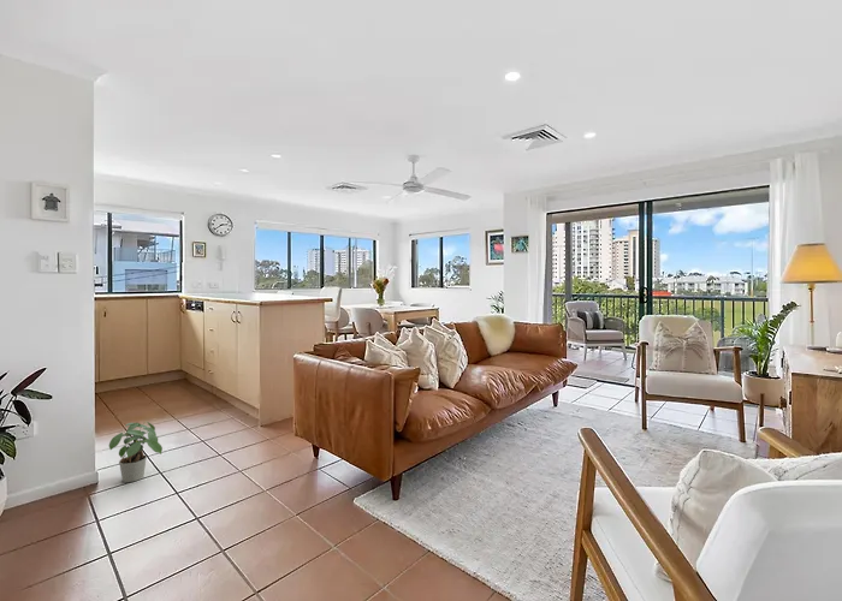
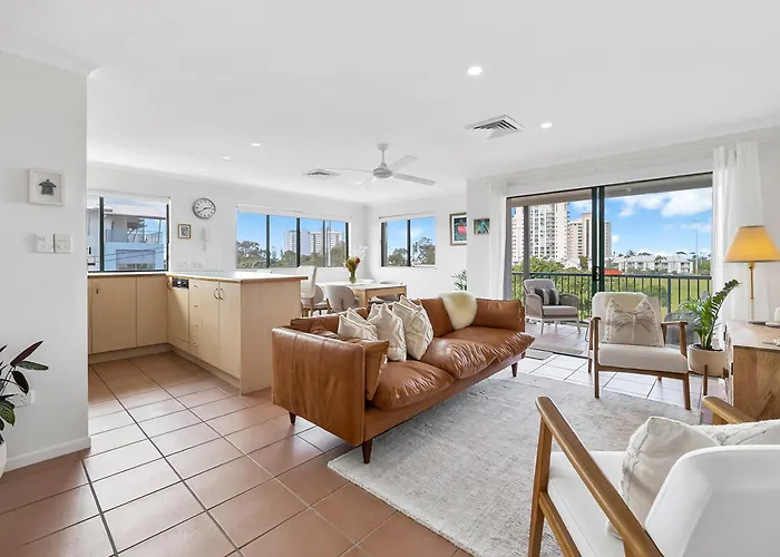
- potted plant (136, 451)
